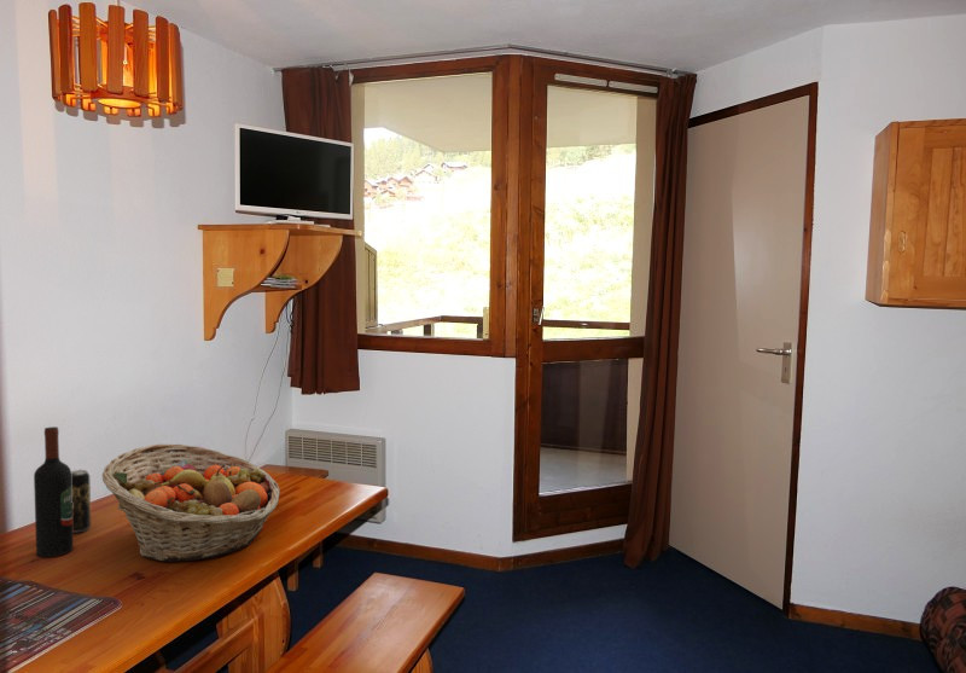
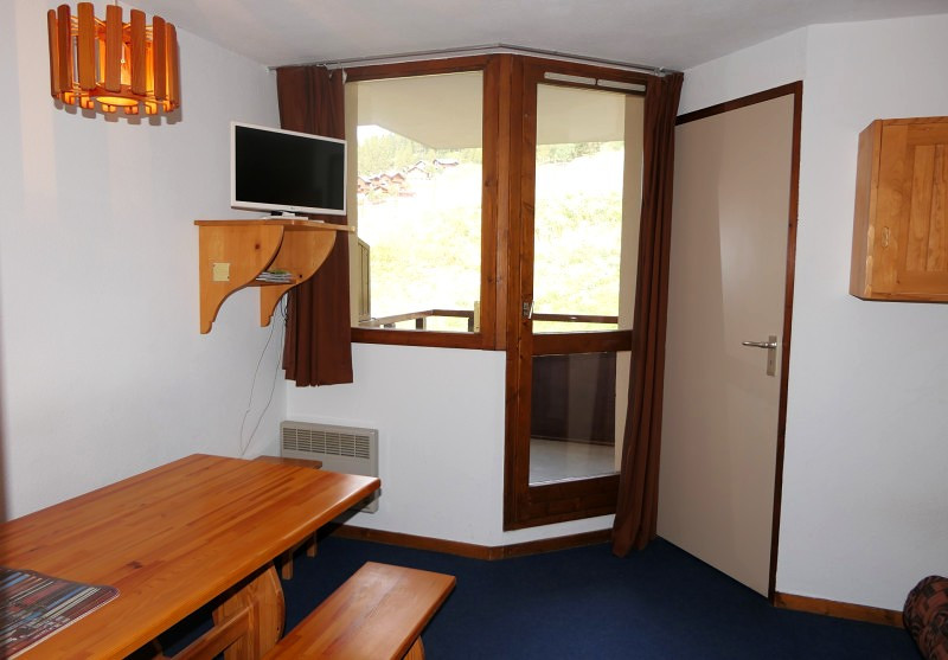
- wine bottle (53, 489)
- beverage can (77, 499)
- fruit basket (197, 494)
